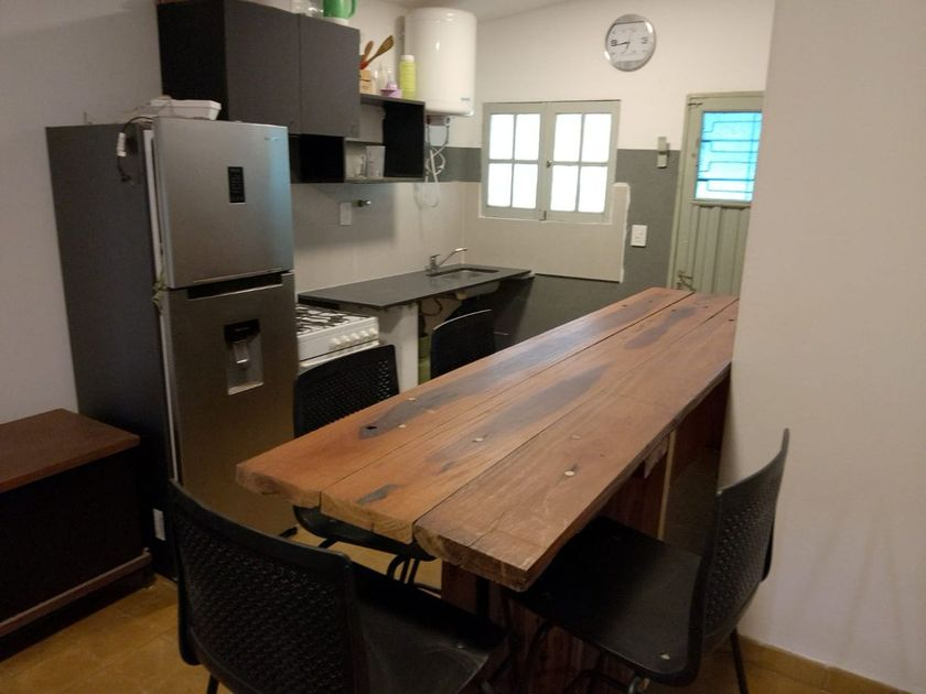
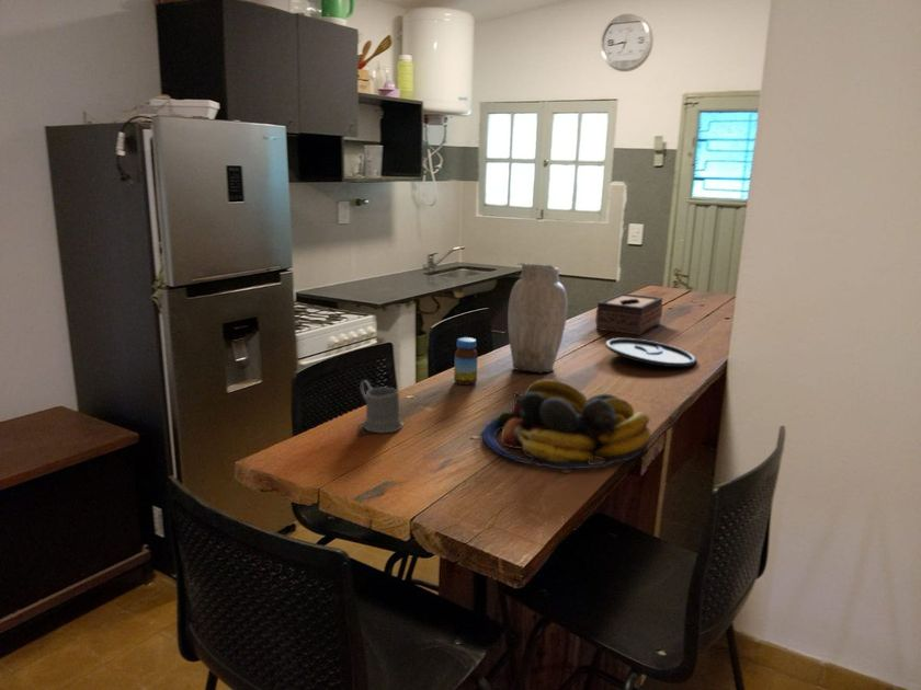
+ vase (536, 317)
+ jar (466, 360)
+ fruit bowl (564, 410)
+ mug (377, 404)
+ tissue box (629, 313)
+ plate (650, 352)
